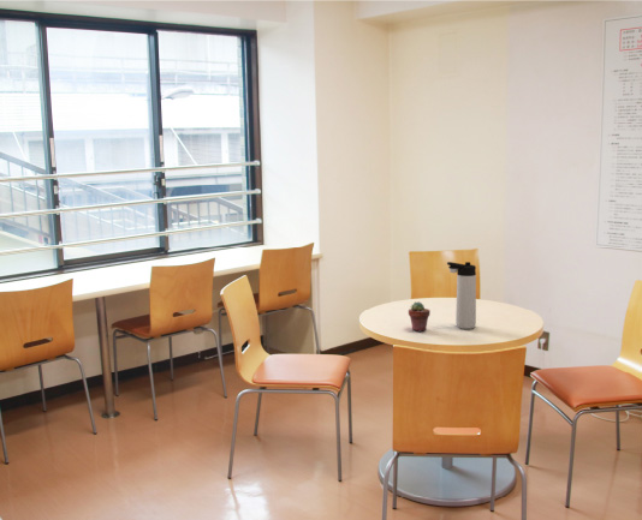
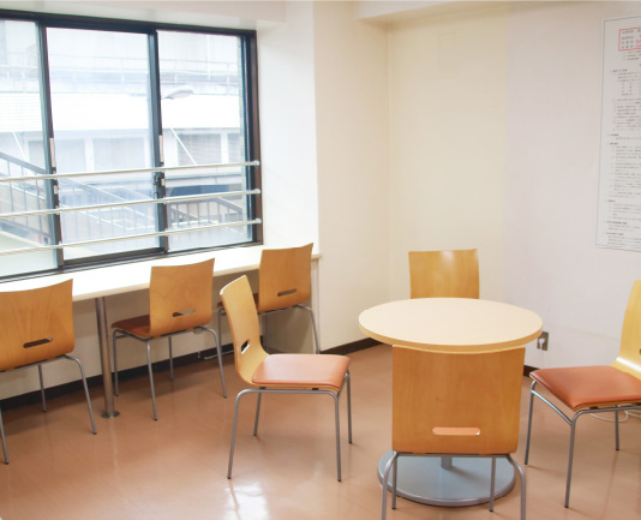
- potted succulent (418, 315)
- thermos bottle (460, 294)
